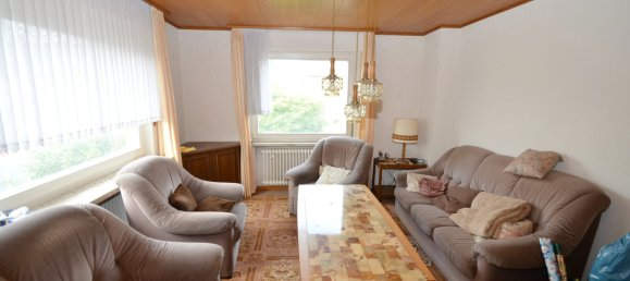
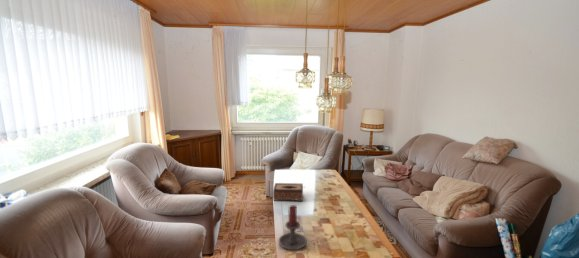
+ candle holder (292, 222)
+ tissue box (288, 191)
